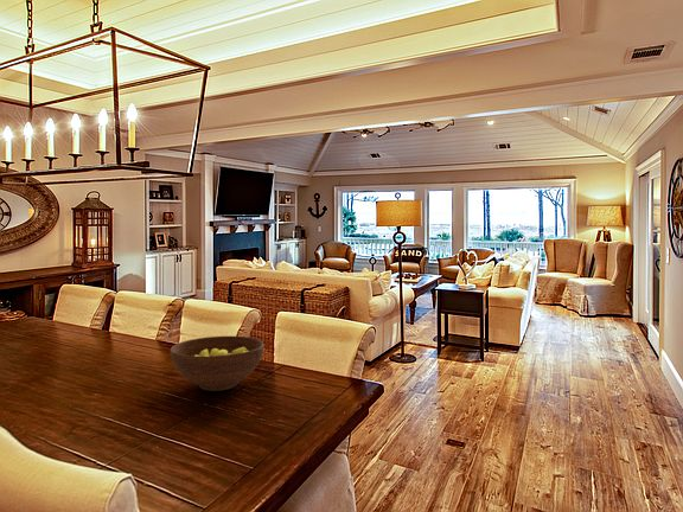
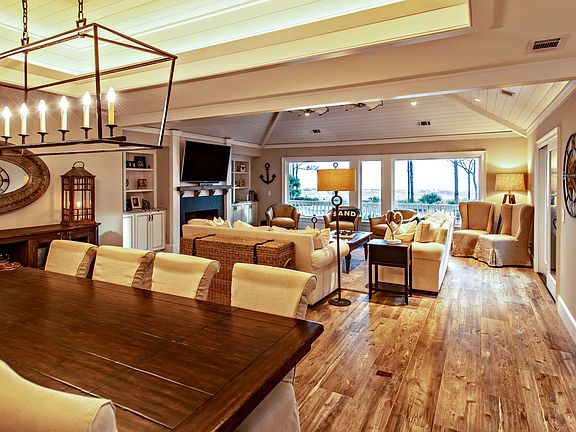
- fruit bowl (218, 365)
